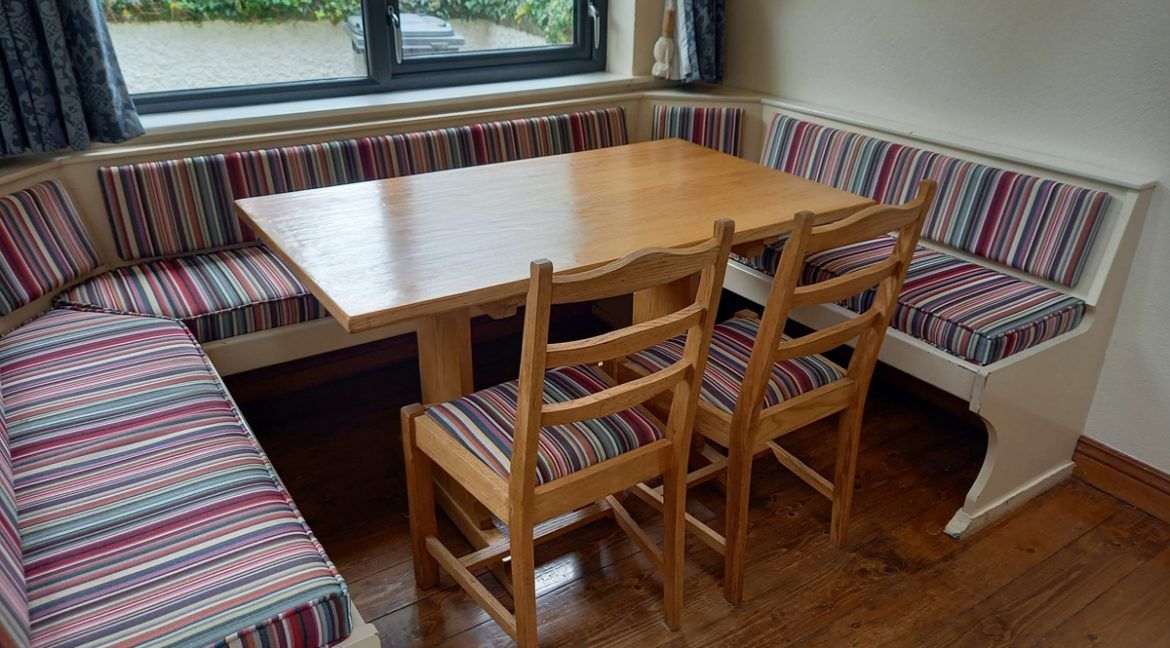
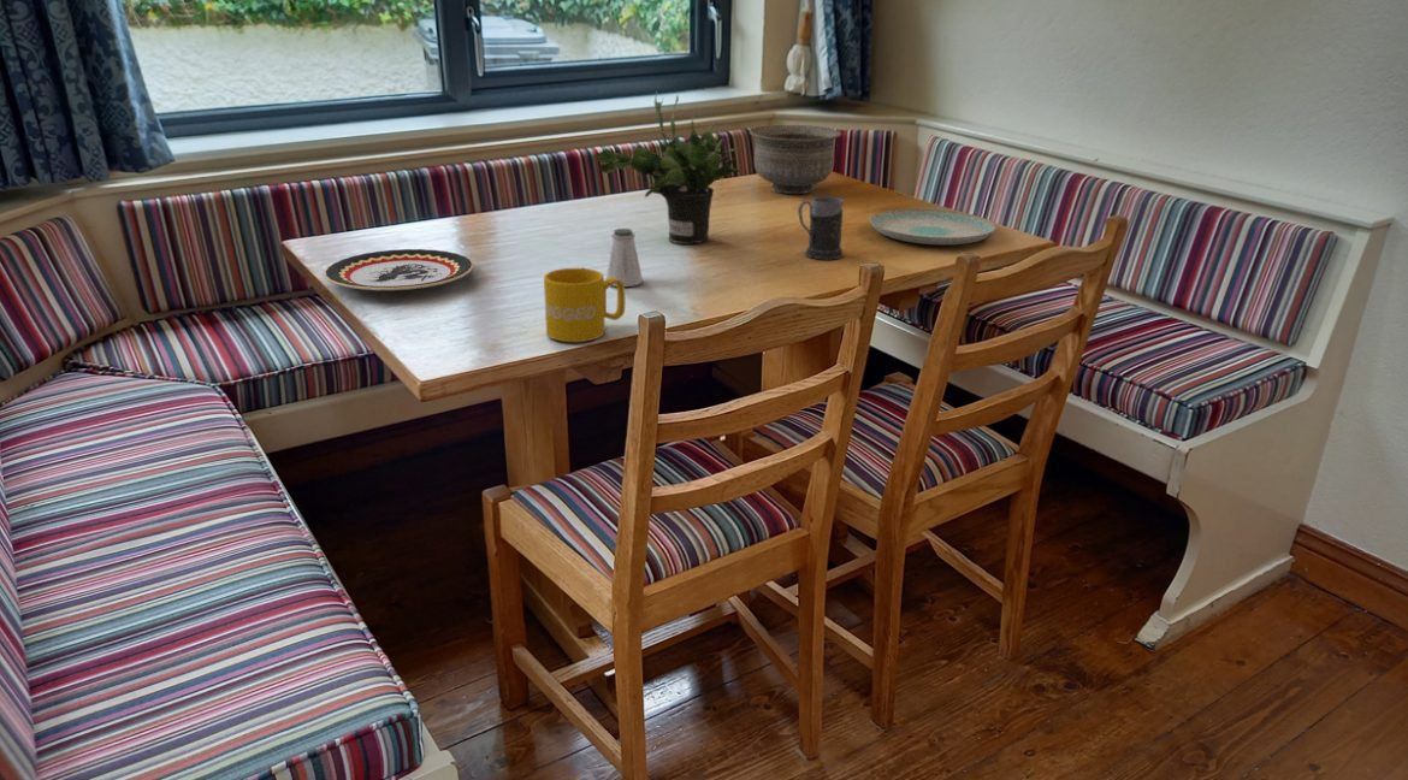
+ potted plant (665, 169)
+ bowl (793, 160)
+ mug (585, 302)
+ plate (931, 226)
+ plate (400, 272)
+ mug (818, 226)
+ saltshaker (623, 255)
